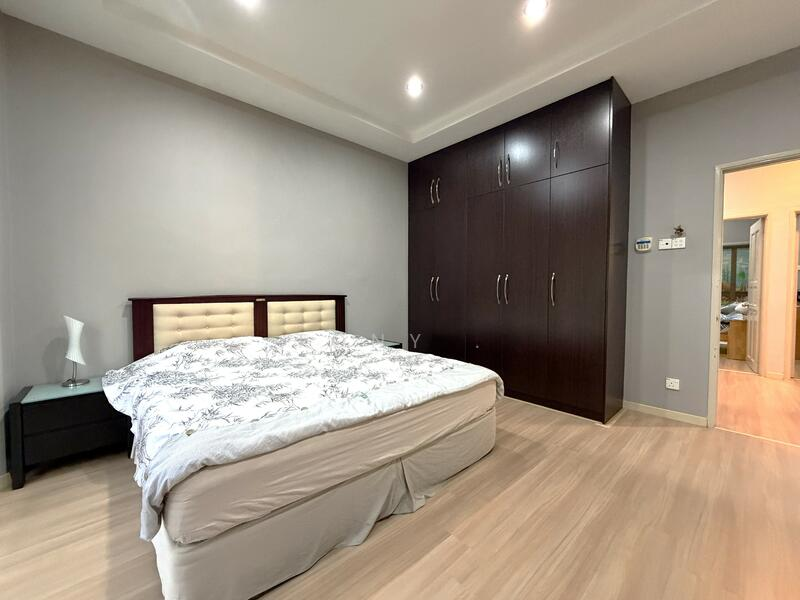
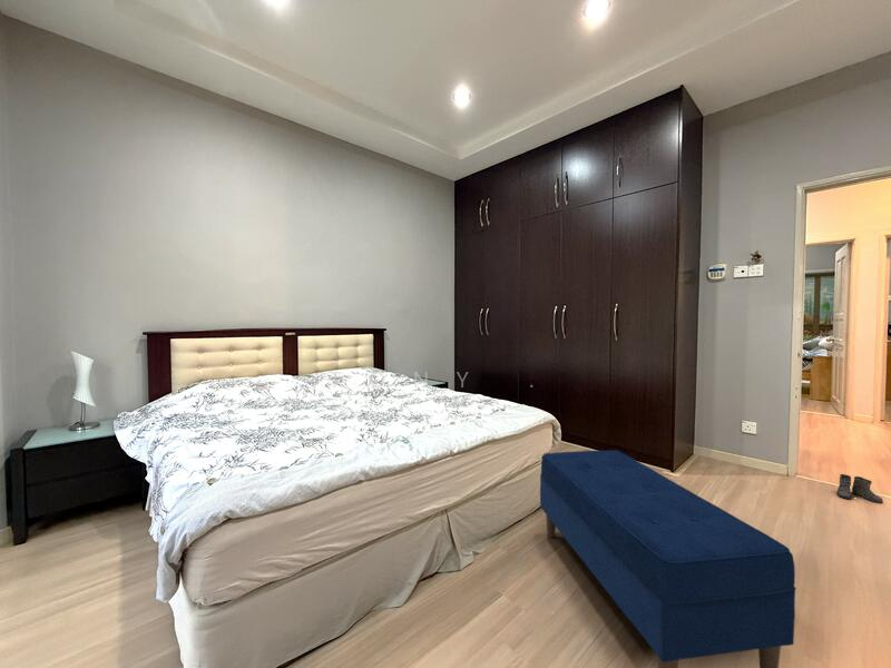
+ boots (854, 487)
+ bench (633, 539)
